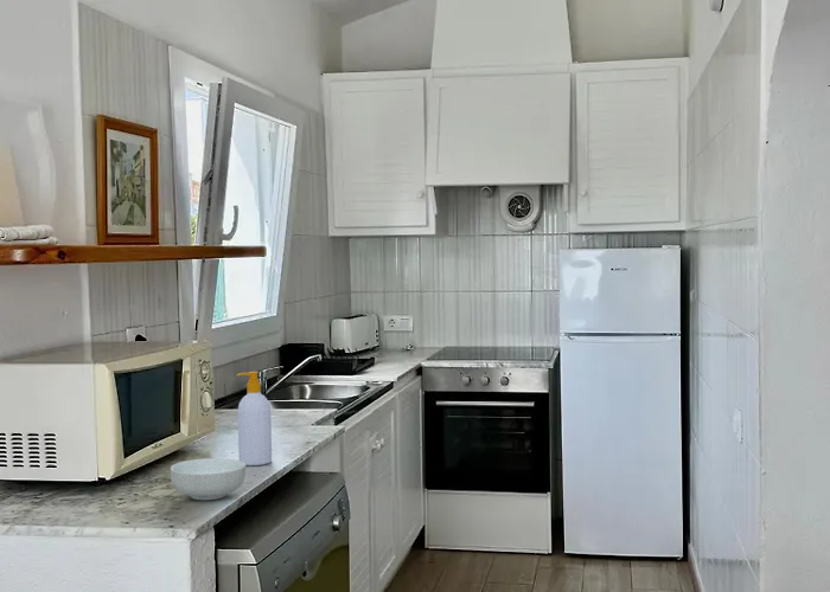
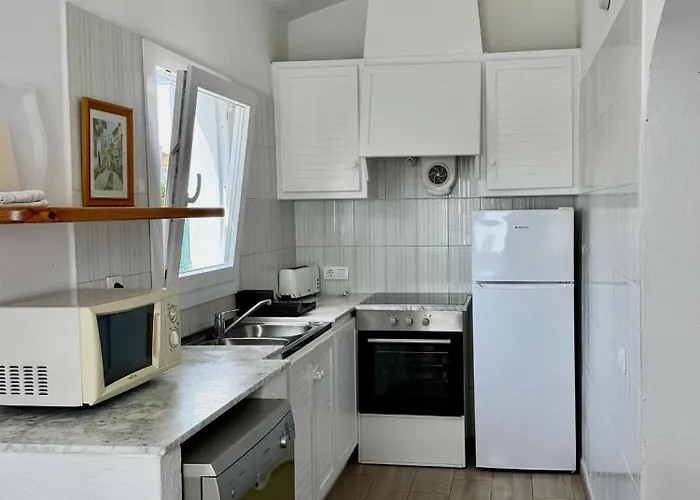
- cereal bowl (209, 480)
- soap bottle (253, 417)
